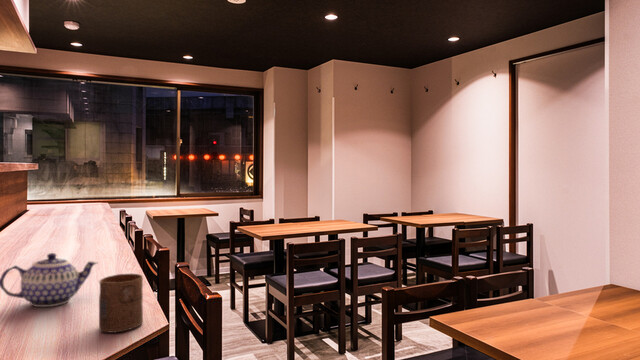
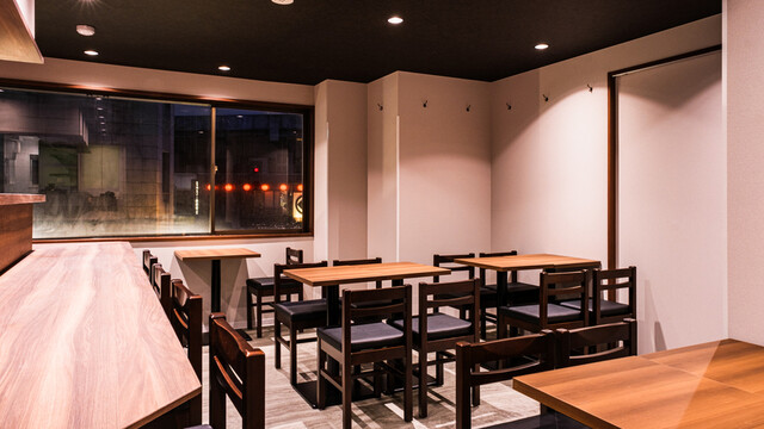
- cup (120, 301)
- teapot (51, 277)
